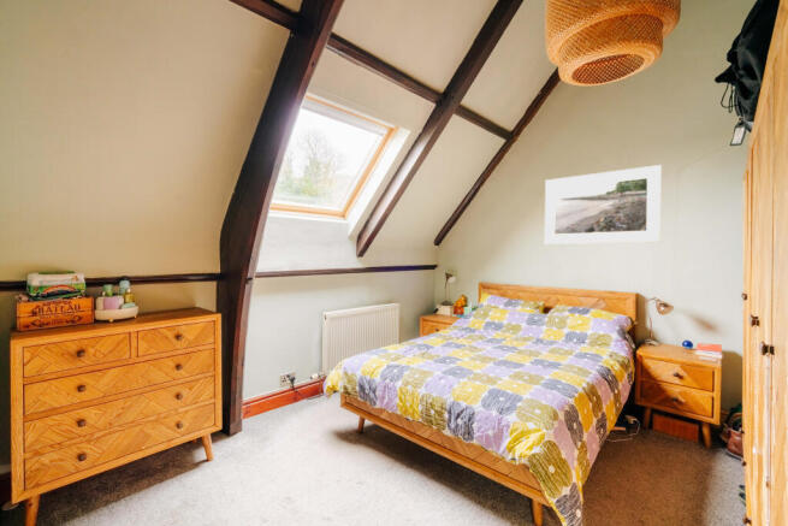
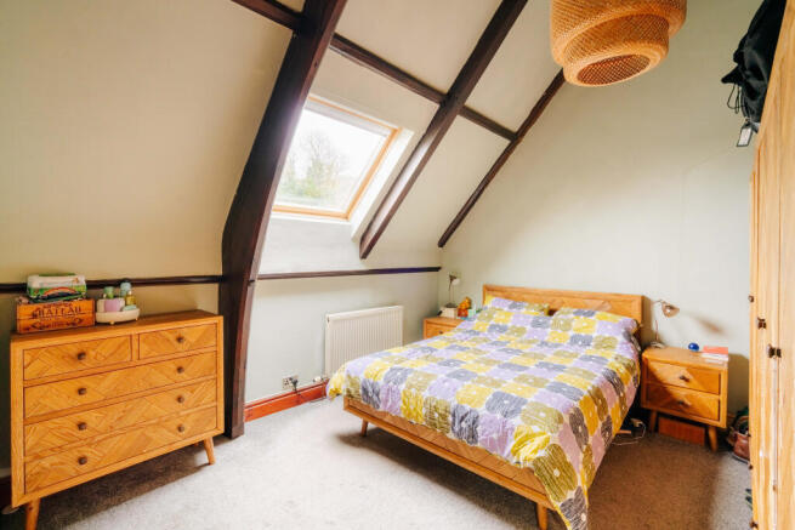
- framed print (597, 208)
